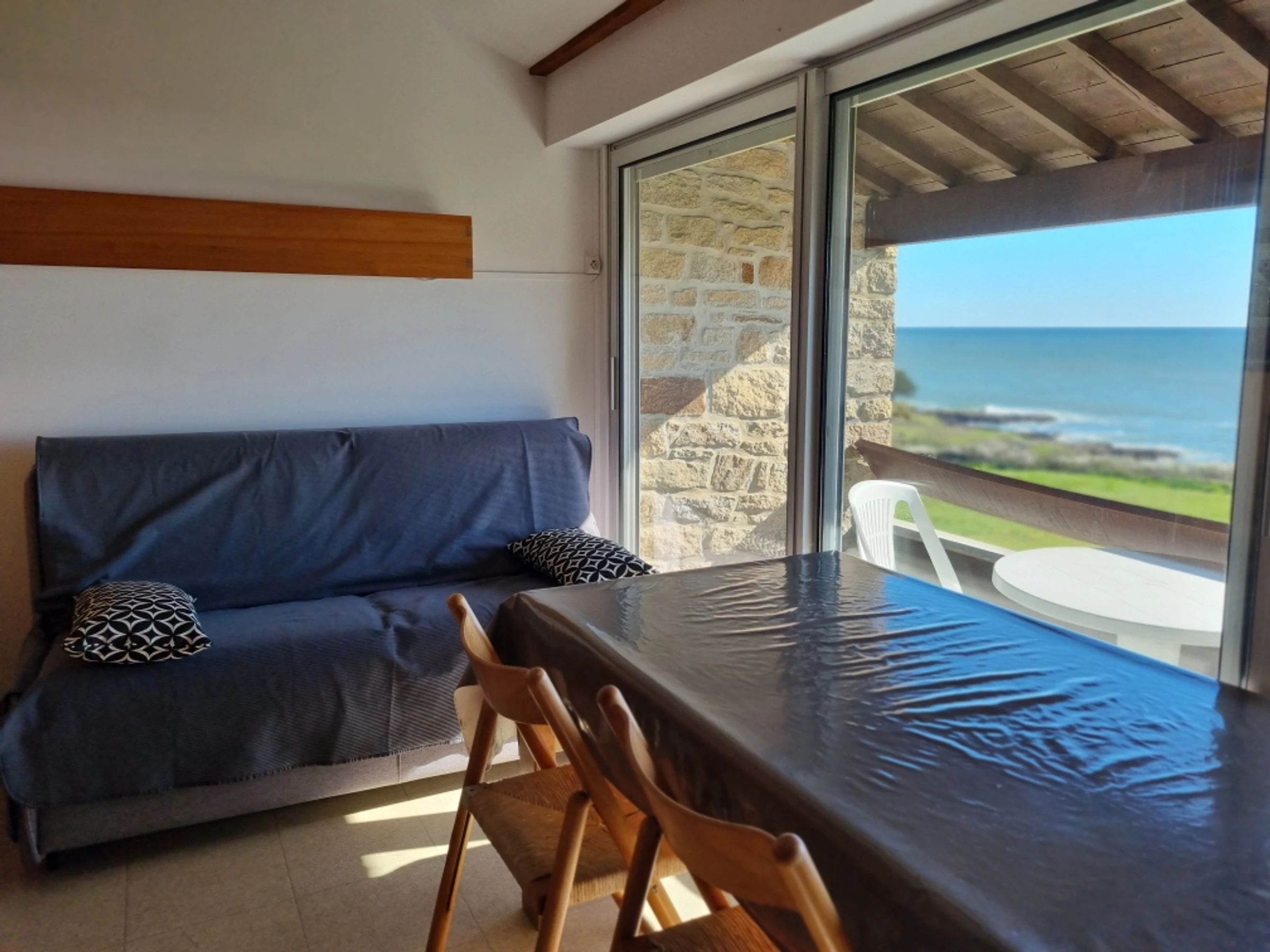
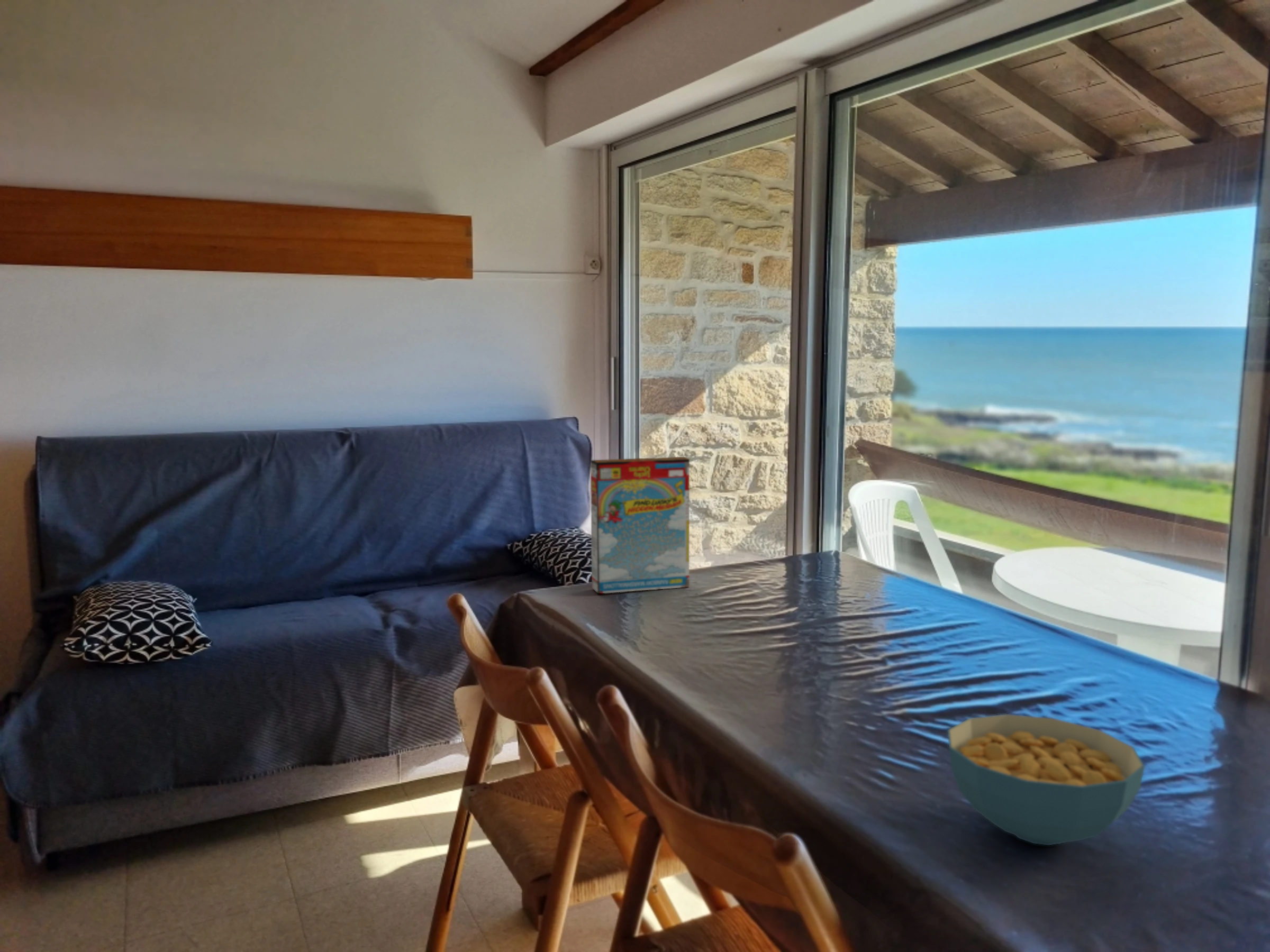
+ cereal box (640, 523)
+ cereal bowl (1039, 790)
